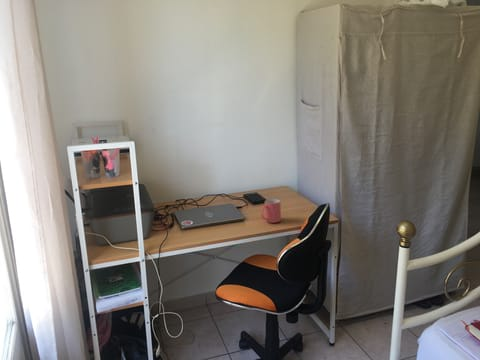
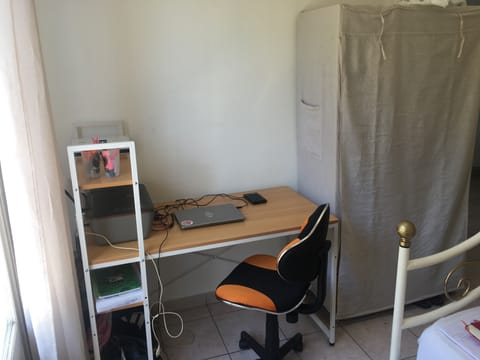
- mug (270, 211)
